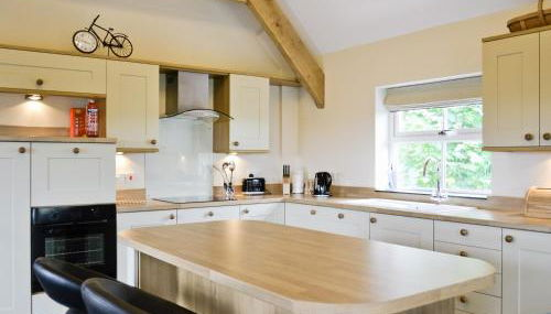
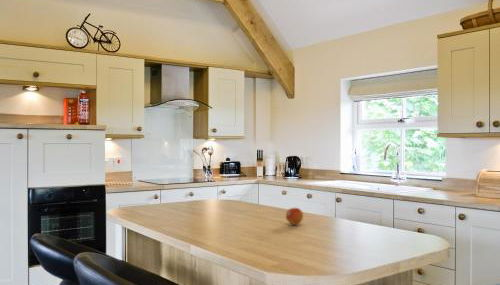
+ fruit (294, 216)
